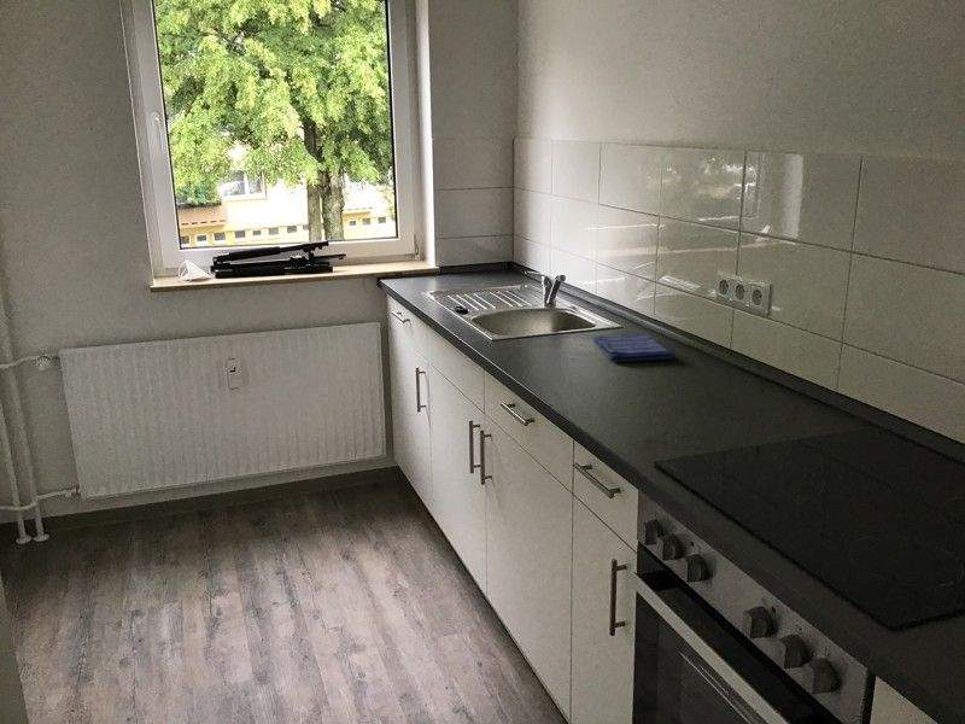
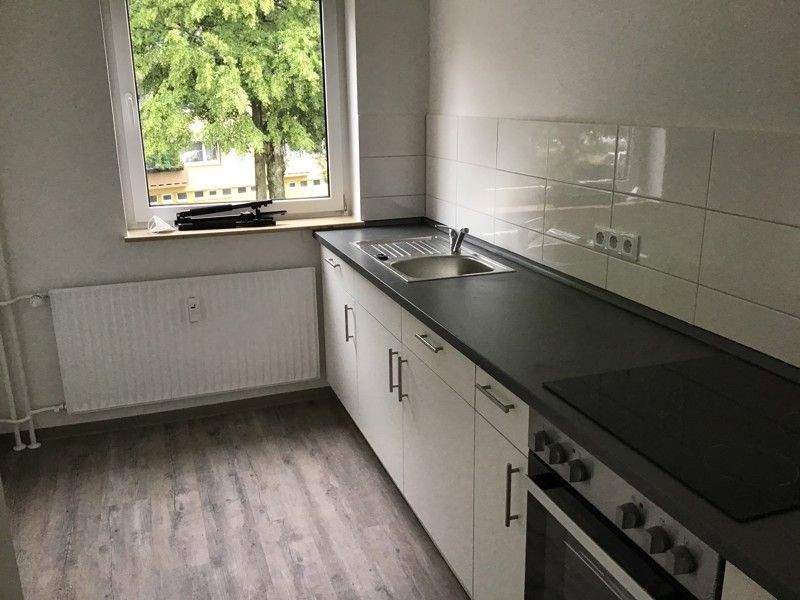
- dish towel (631, 345)
